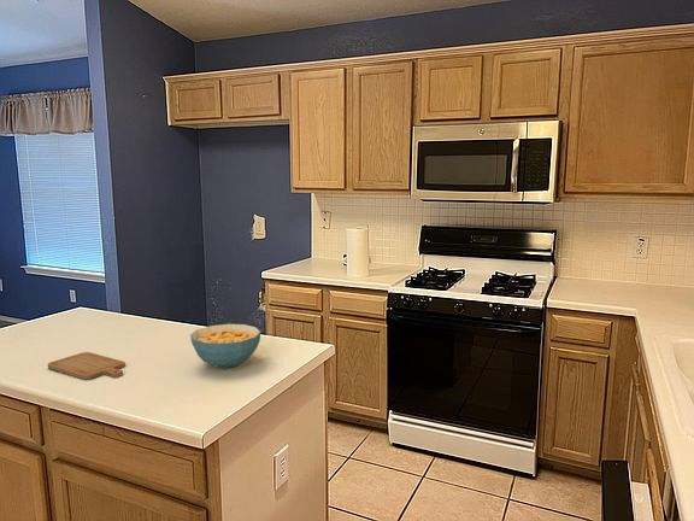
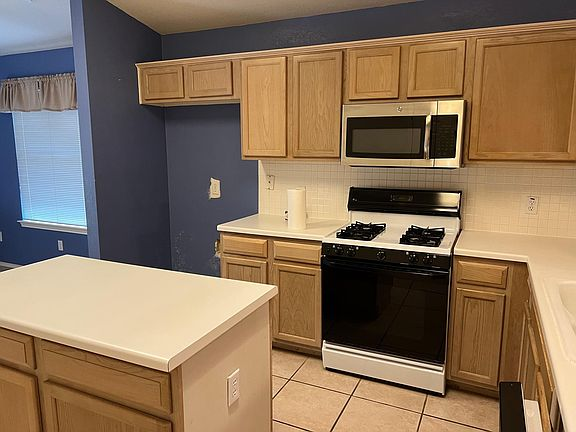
- cereal bowl (227, 349)
- chopping board (92, 365)
